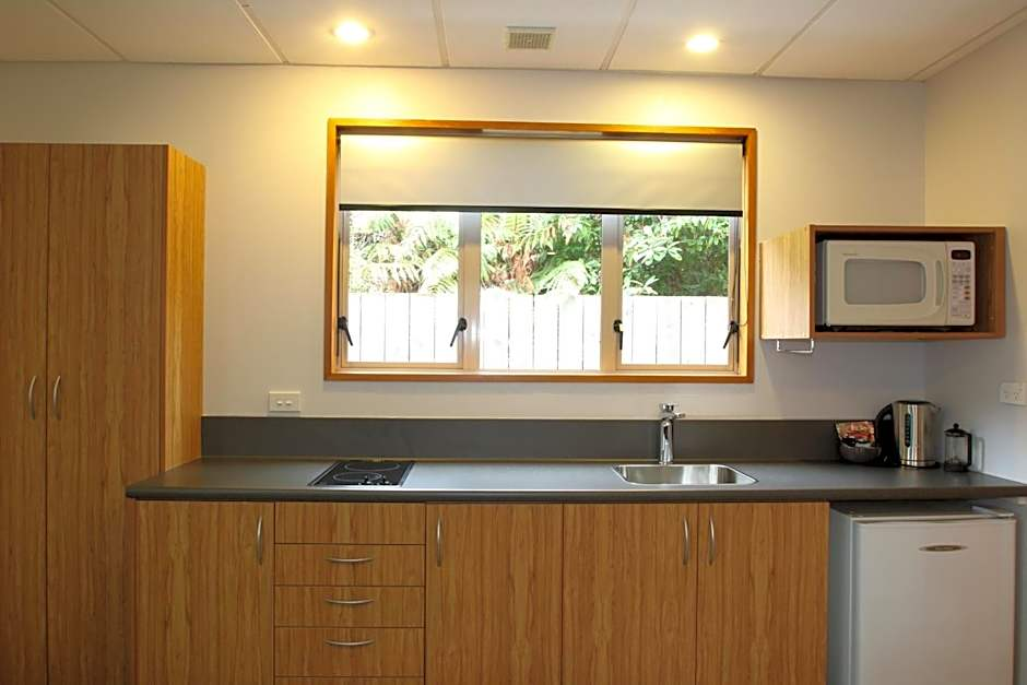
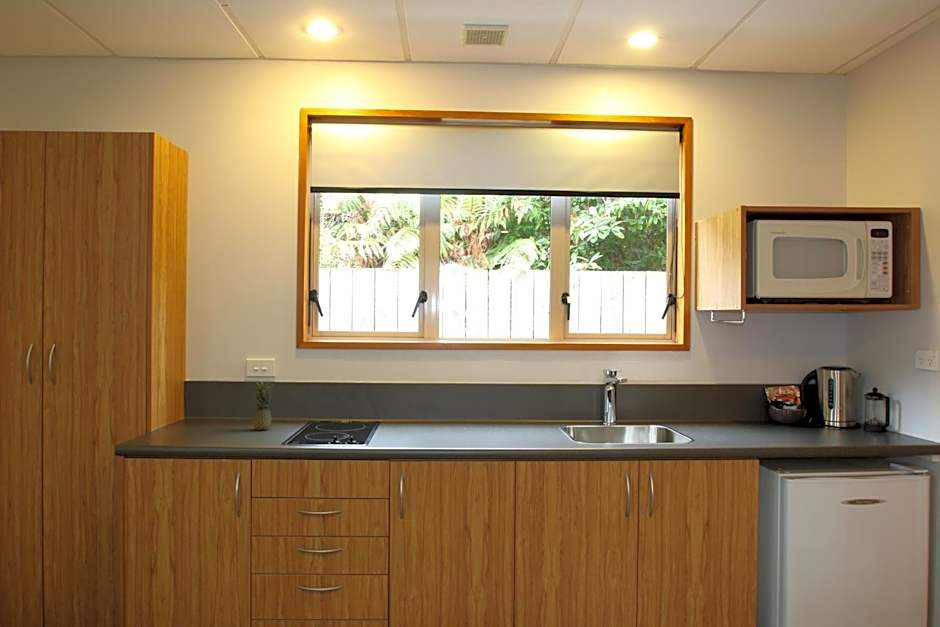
+ fruit (262, 405)
